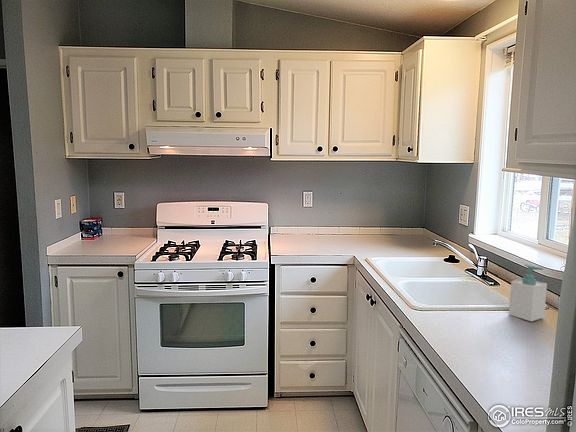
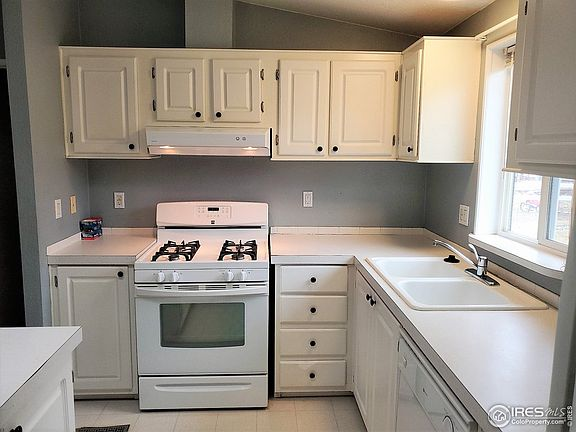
- soap bottle (528, 291)
